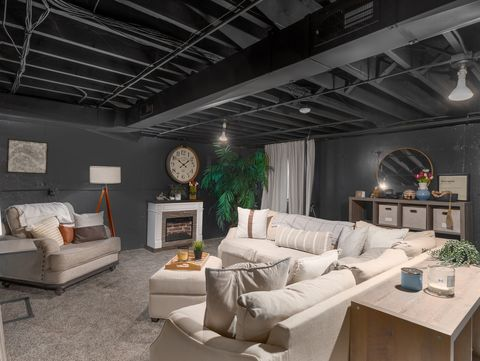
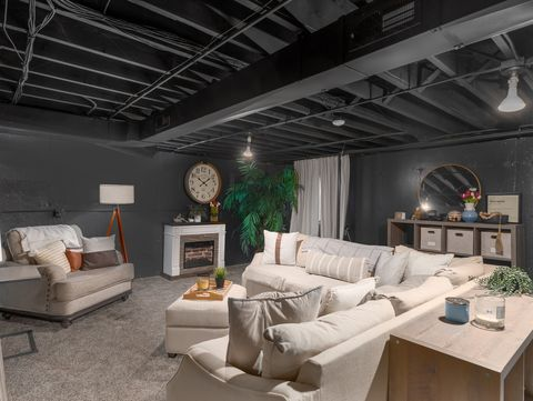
- wall art (28, 157)
